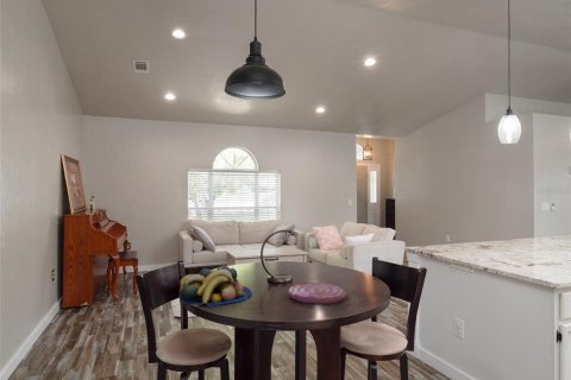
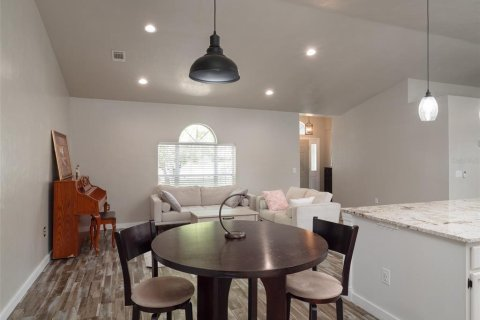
- plate (316, 292)
- fruit bowl (215, 281)
